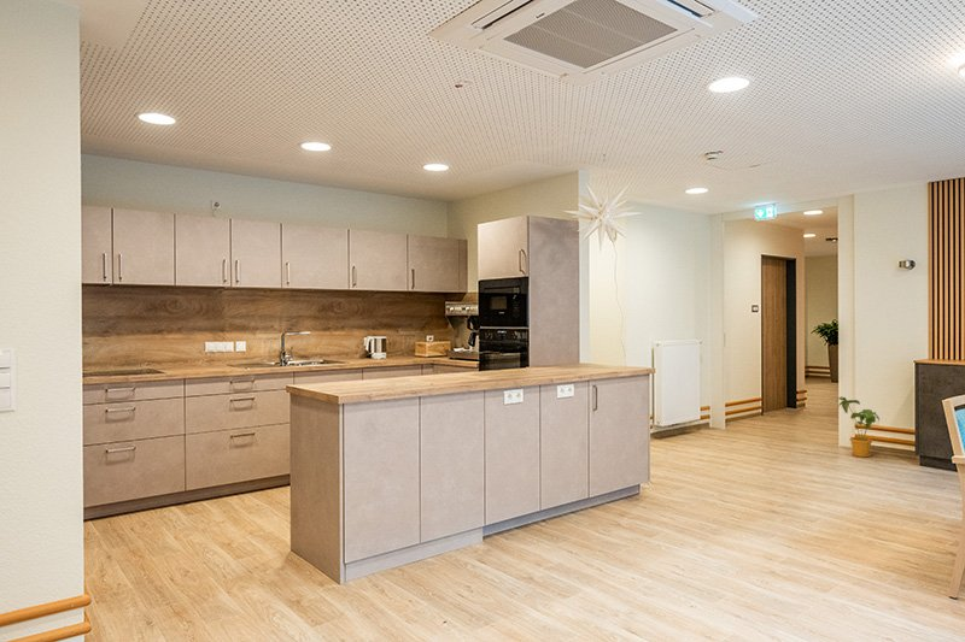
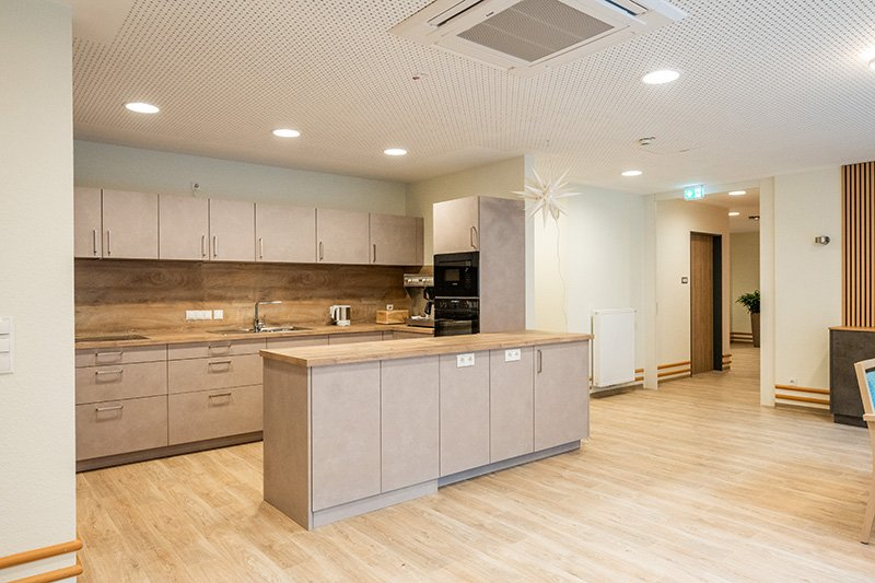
- house plant (860, 424)
